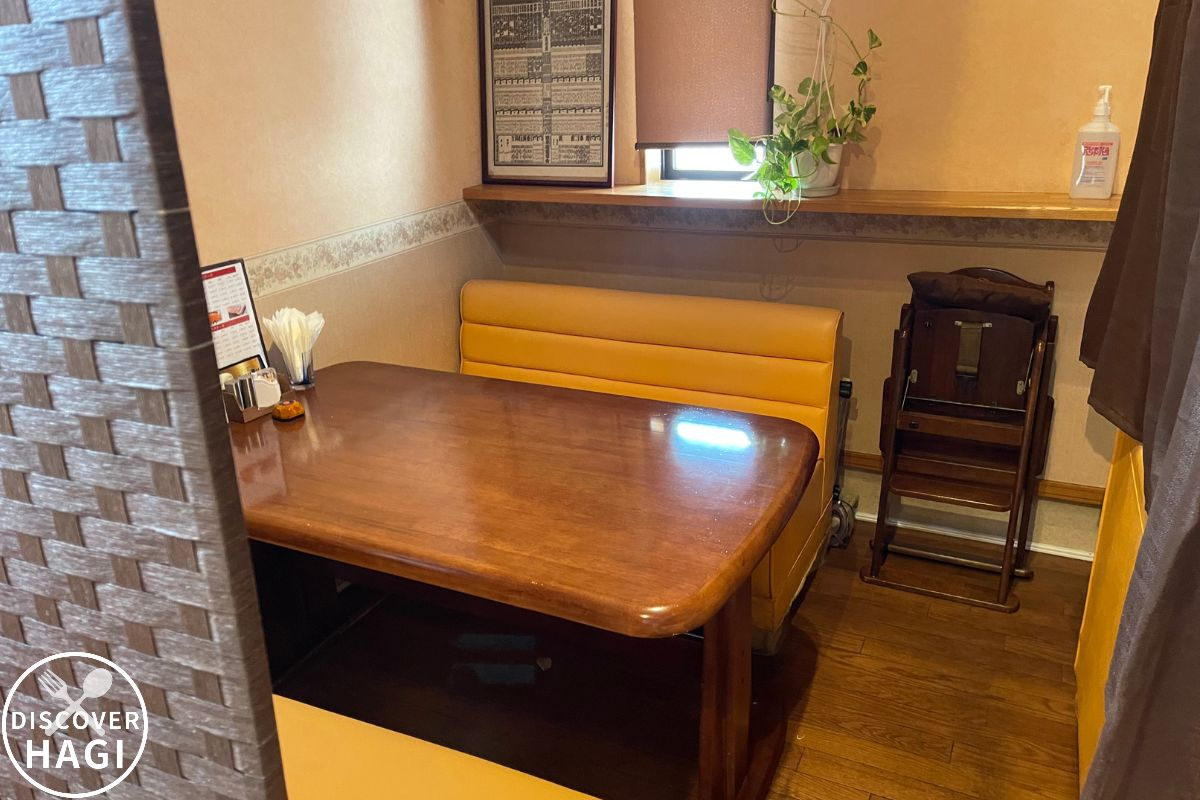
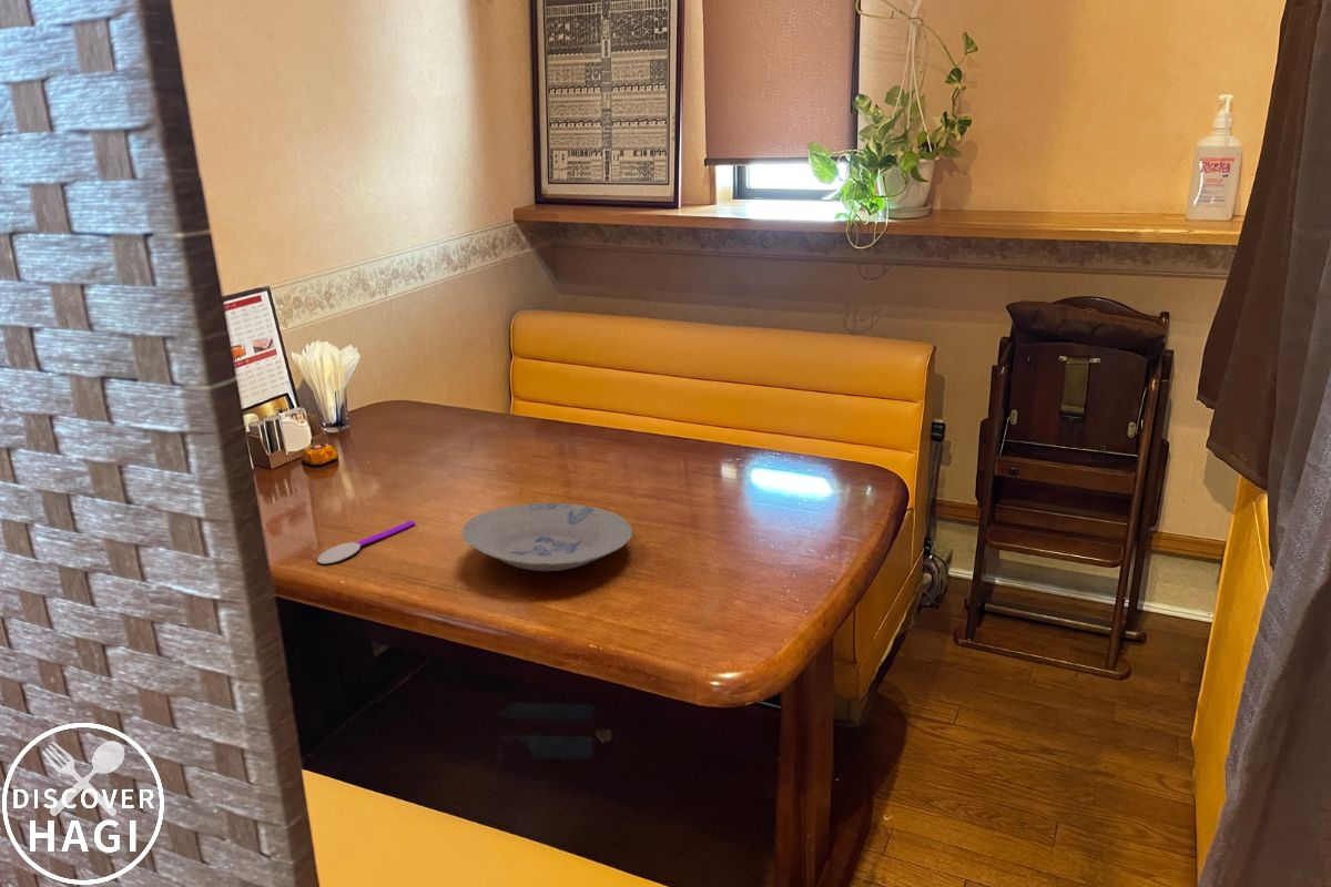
+ spoon (368, 539)
+ bowl (549, 540)
